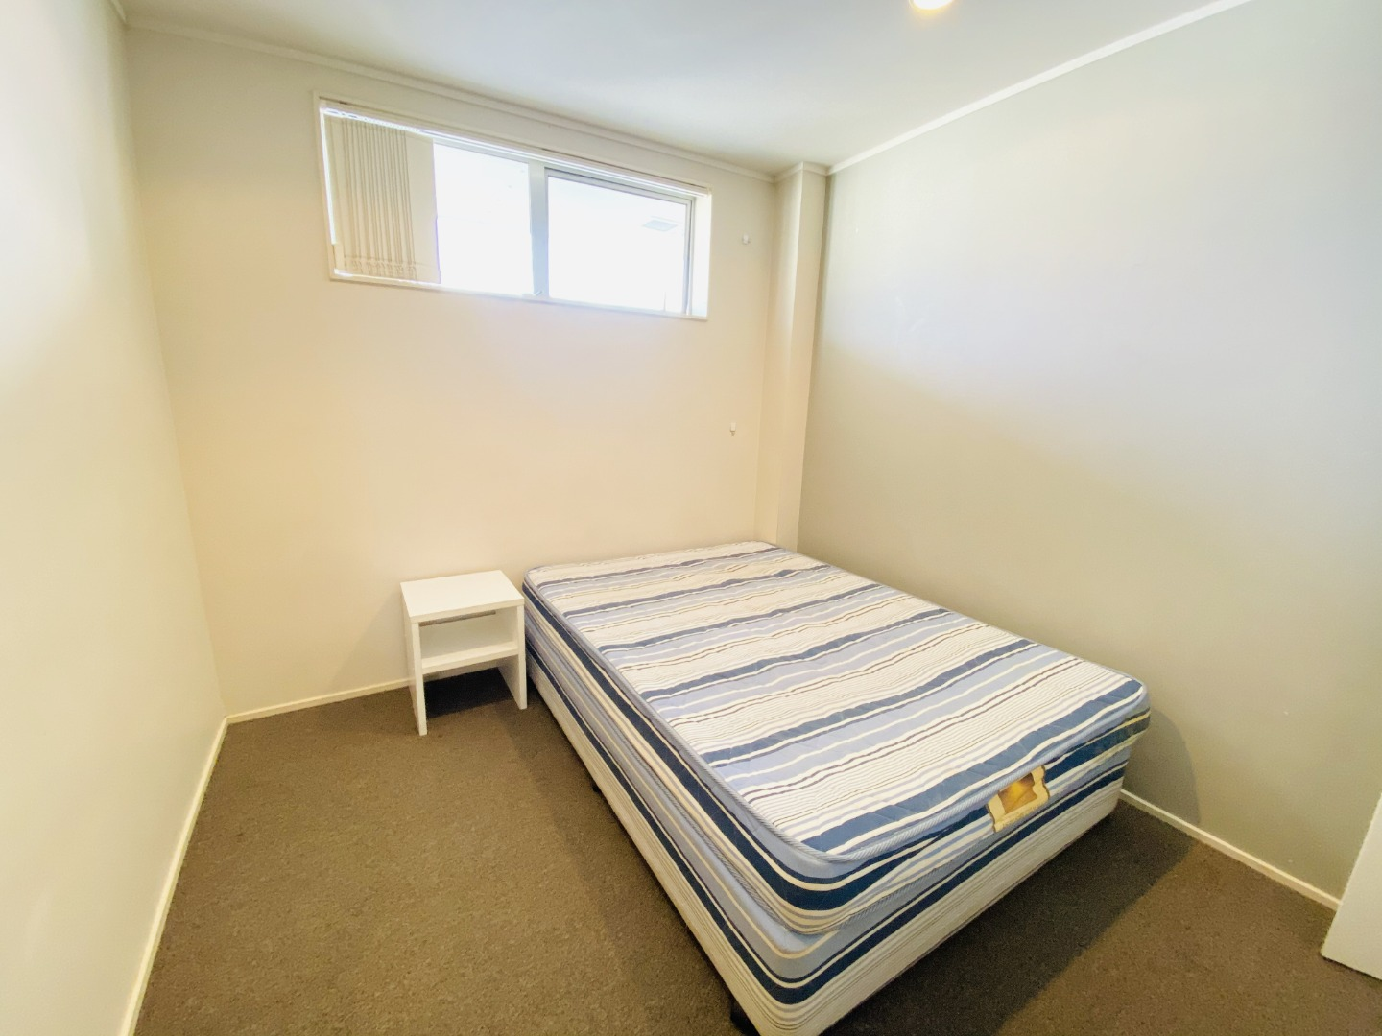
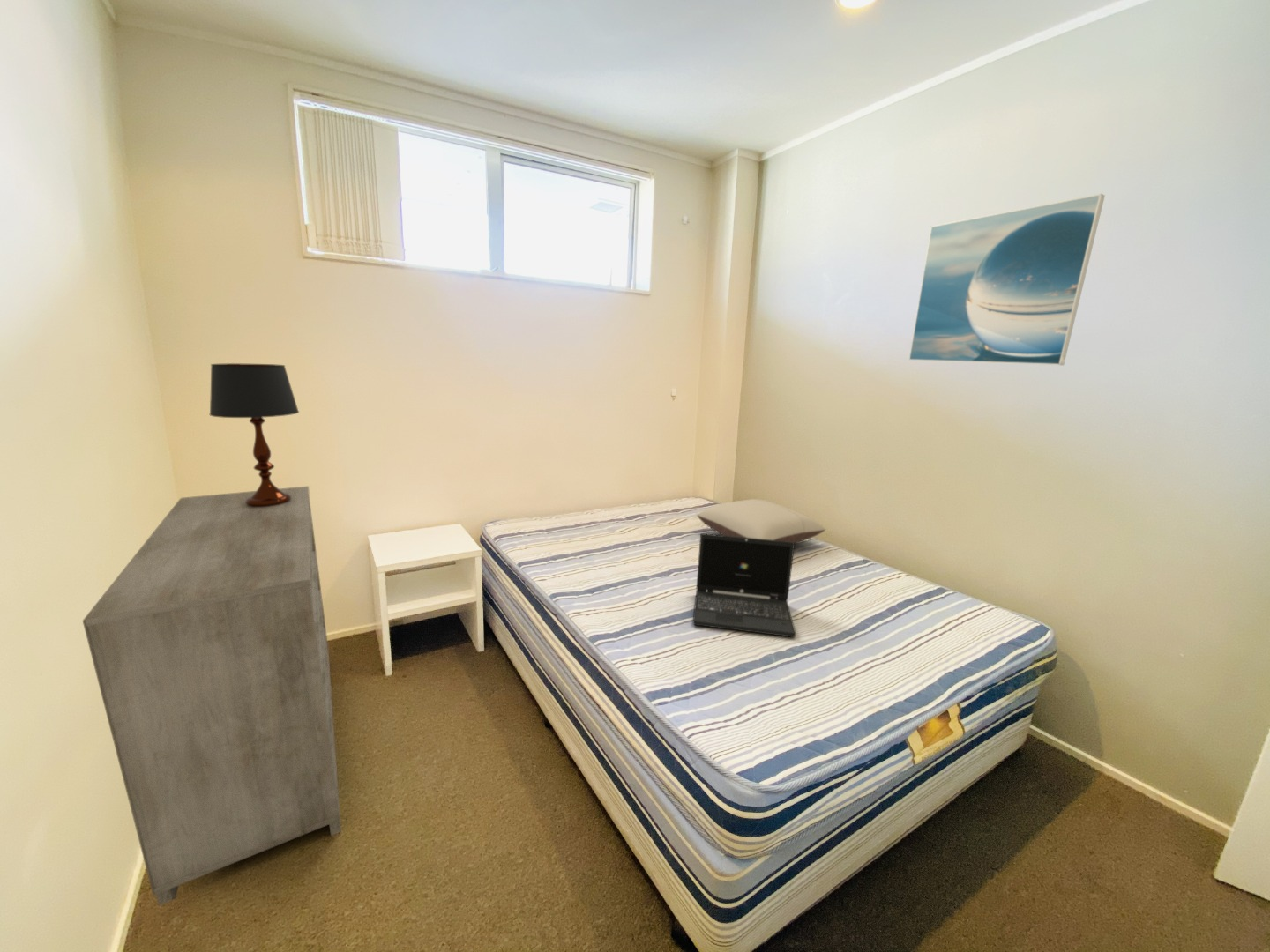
+ laptop (744, 582)
+ dresser (251, 645)
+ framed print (991, 290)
+ table lamp (259, 435)
+ pillow (759, 523)
